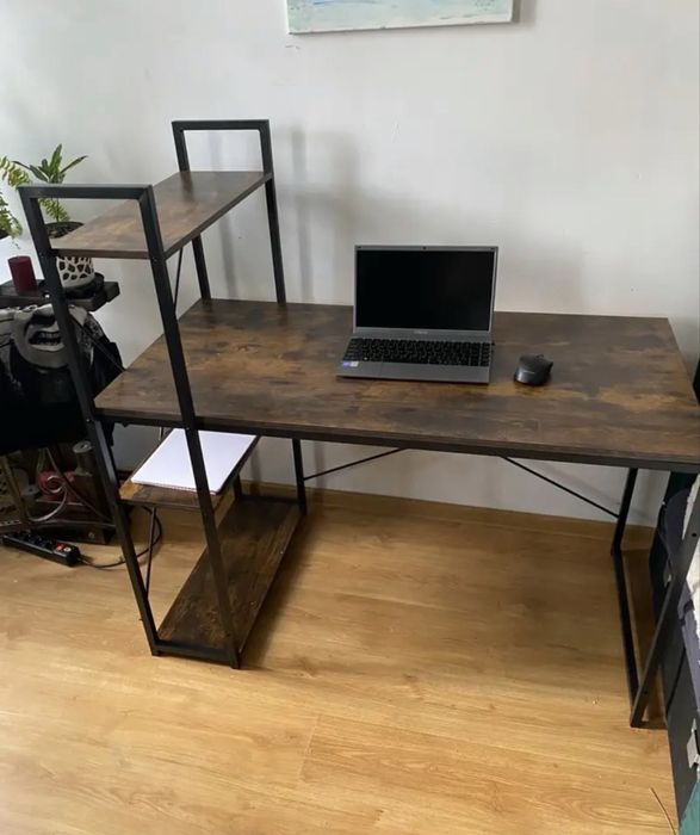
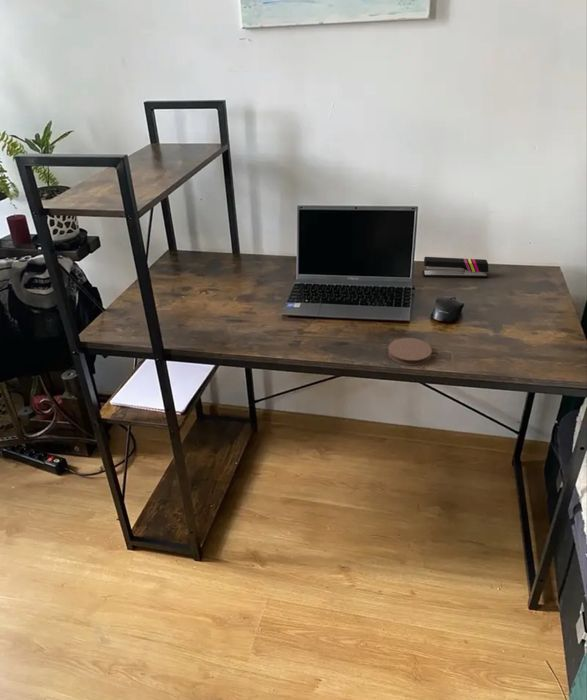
+ coaster (409, 351)
+ stapler (455, 266)
